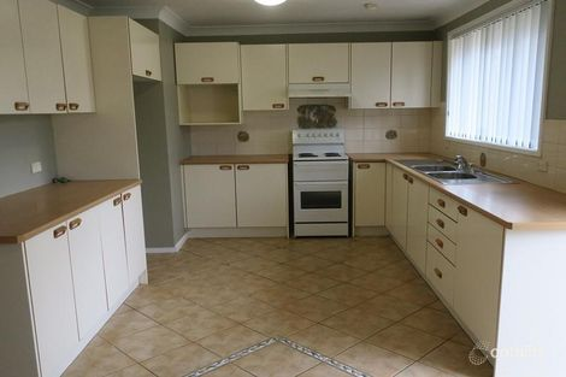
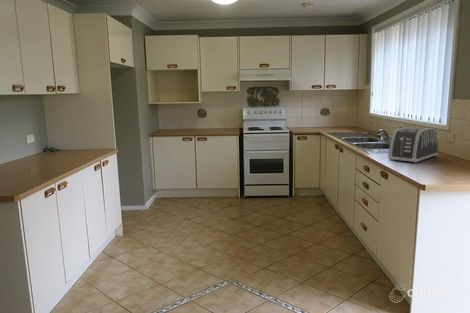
+ toaster (413, 143)
